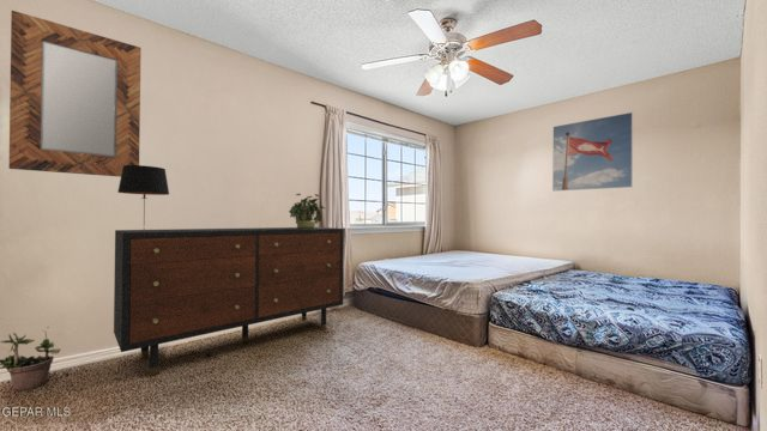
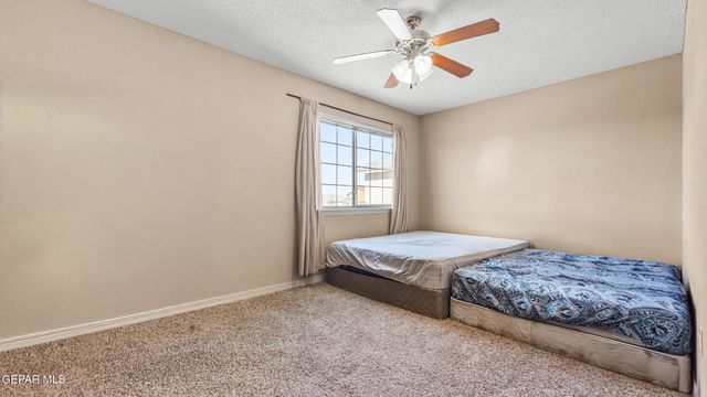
- table lamp (144, 199)
- potted plant (29, 357)
- home mirror (80, 102)
- potted plant (304, 210)
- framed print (590, 154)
- dresser (246, 285)
